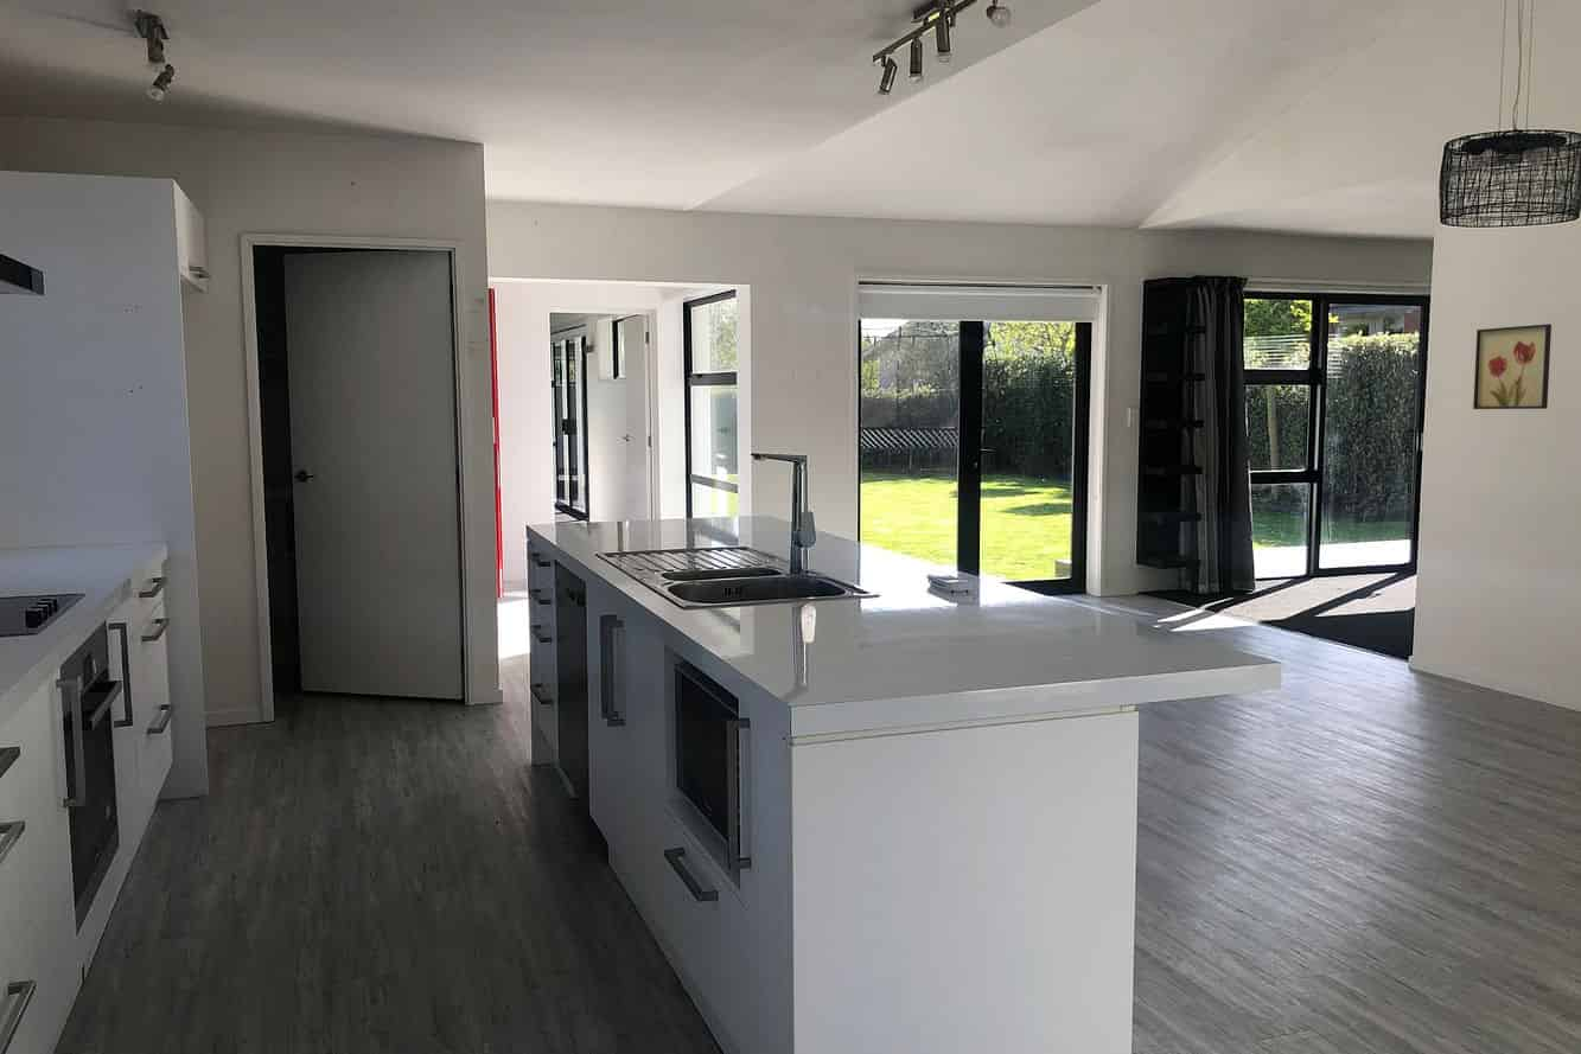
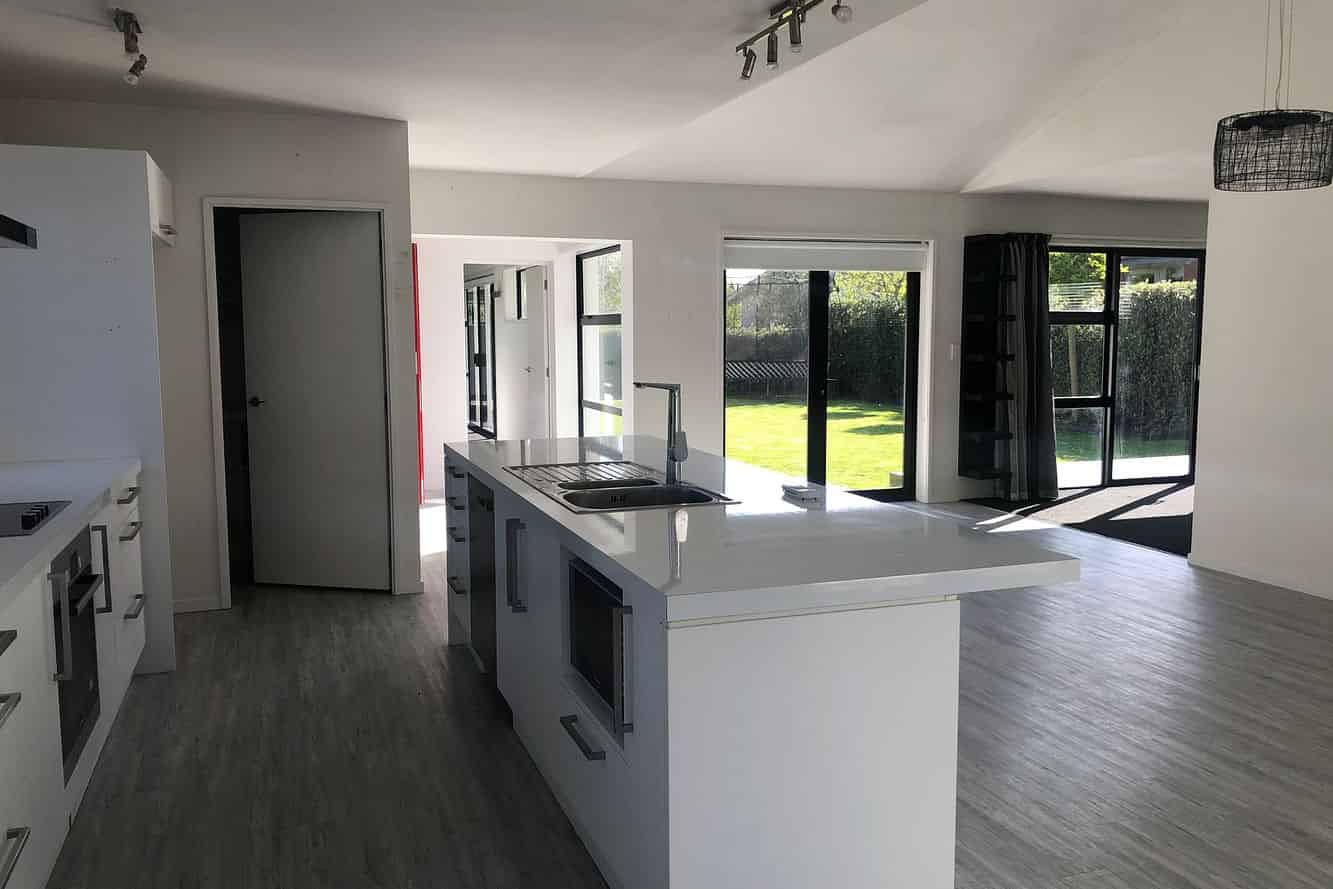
- wall art (1512, 368)
